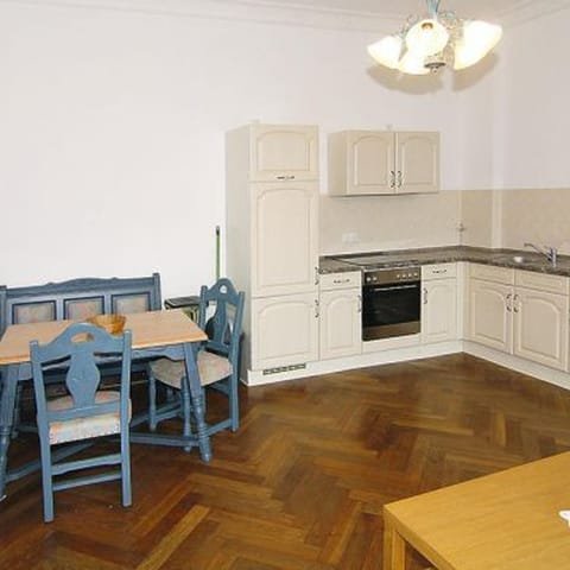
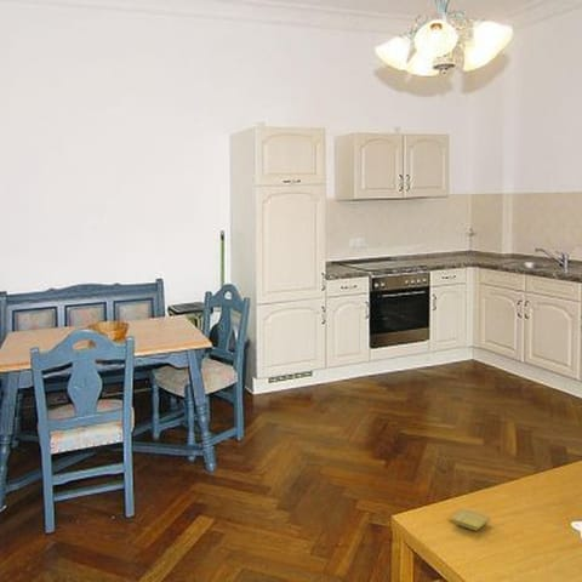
+ saucer (470, 520)
